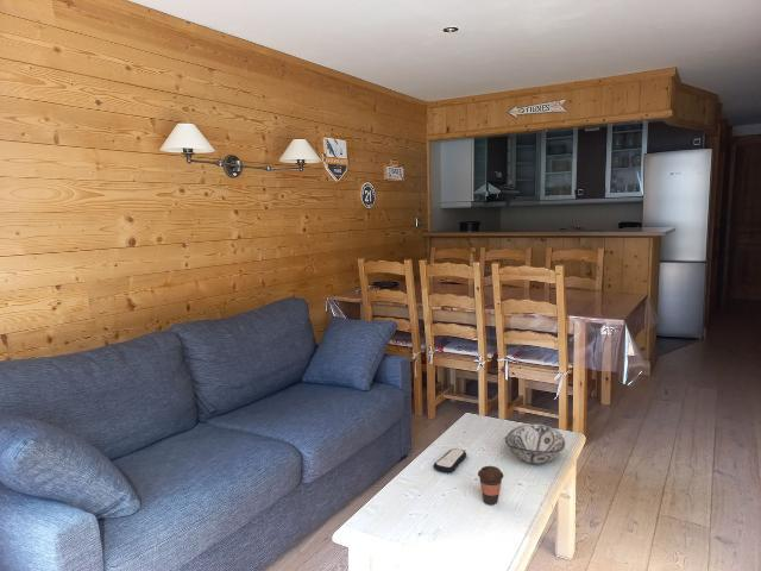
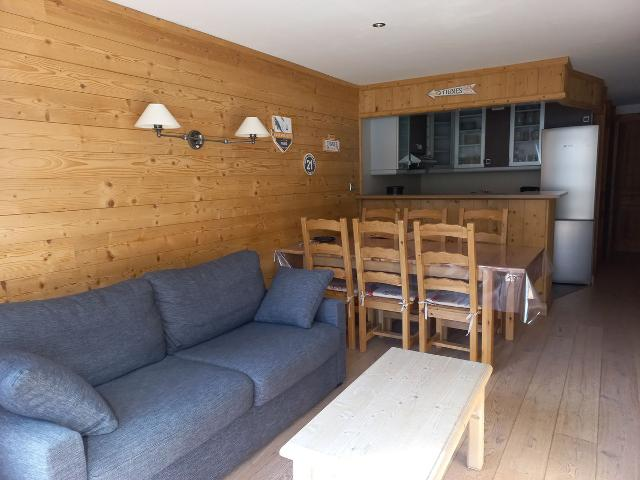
- remote control (451, 459)
- decorative bowl (534, 447)
- coffee cup (490, 485)
